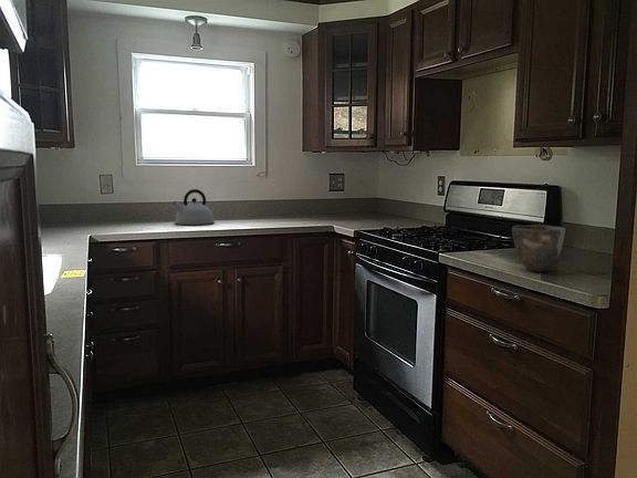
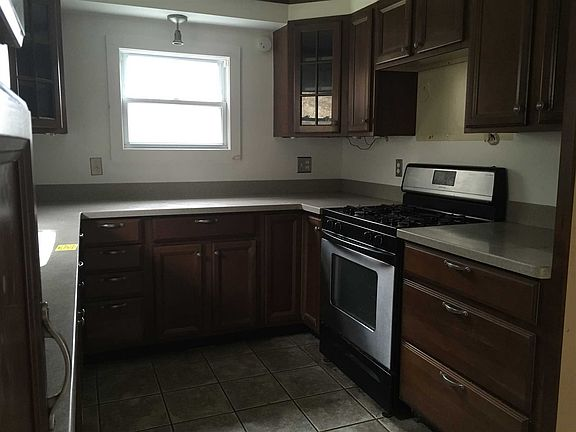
- ceramic bowl (536, 248)
- kettle (192, 206)
